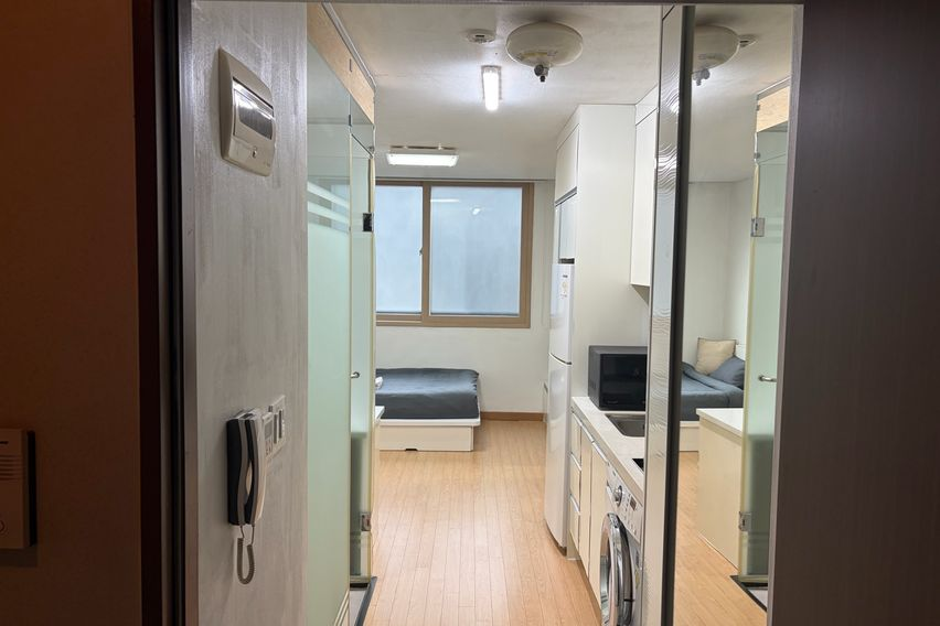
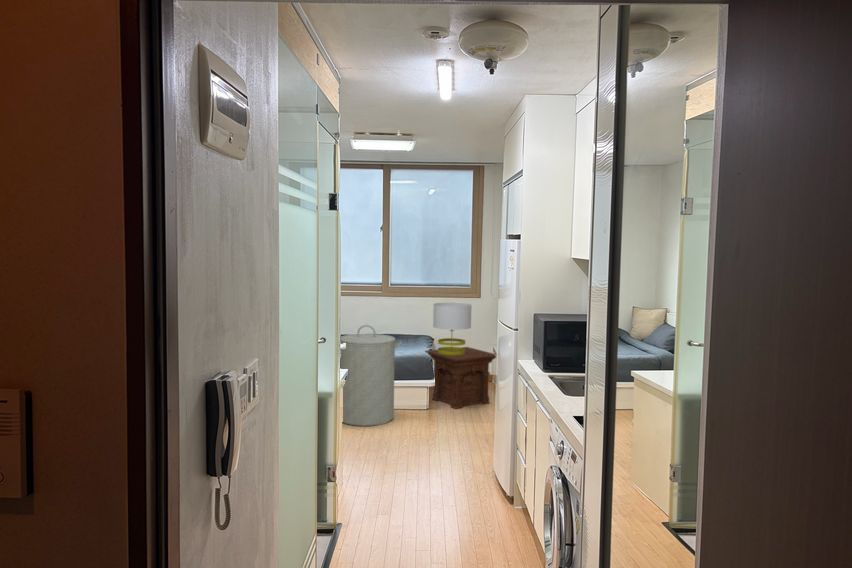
+ side table (461, 377)
+ laundry hamper (366, 371)
+ table lamp (451, 328)
